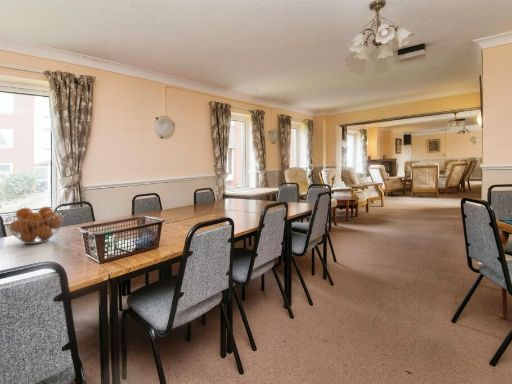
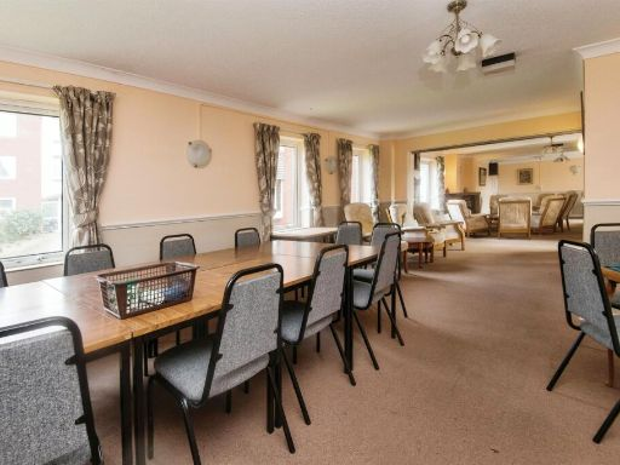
- fruit basket (35, 224)
